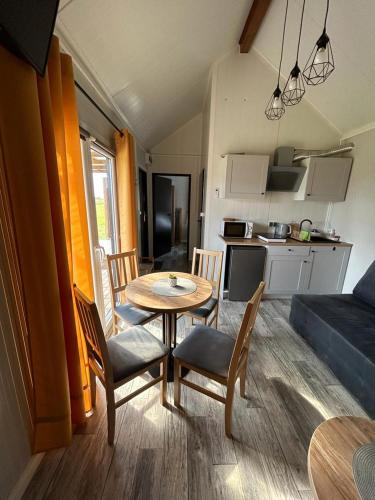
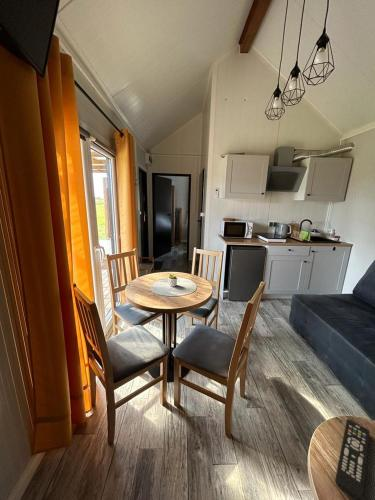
+ remote control (353, 455)
